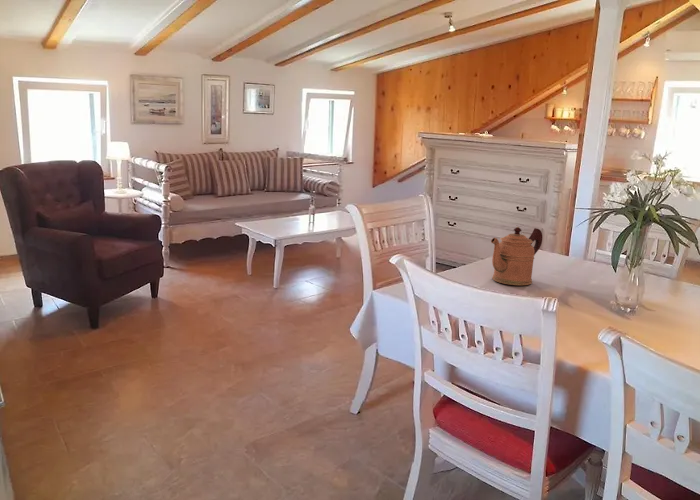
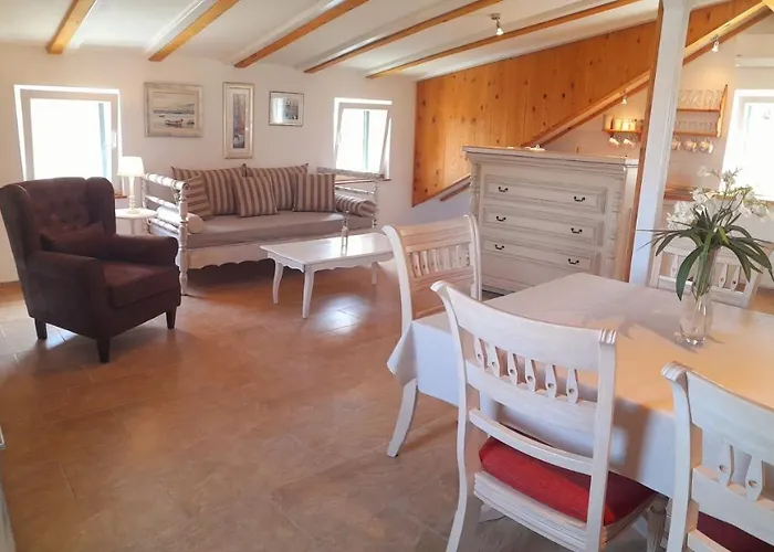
- coffeepot (515, 253)
